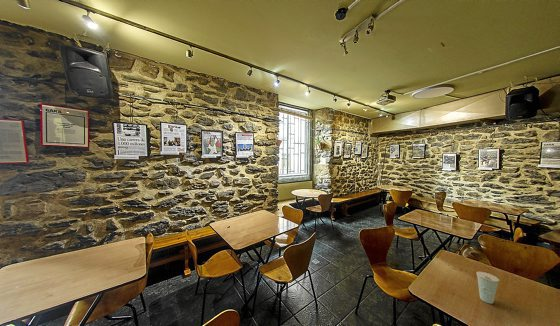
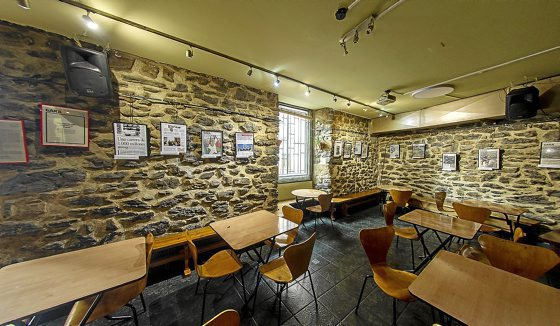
- cup (487, 287)
